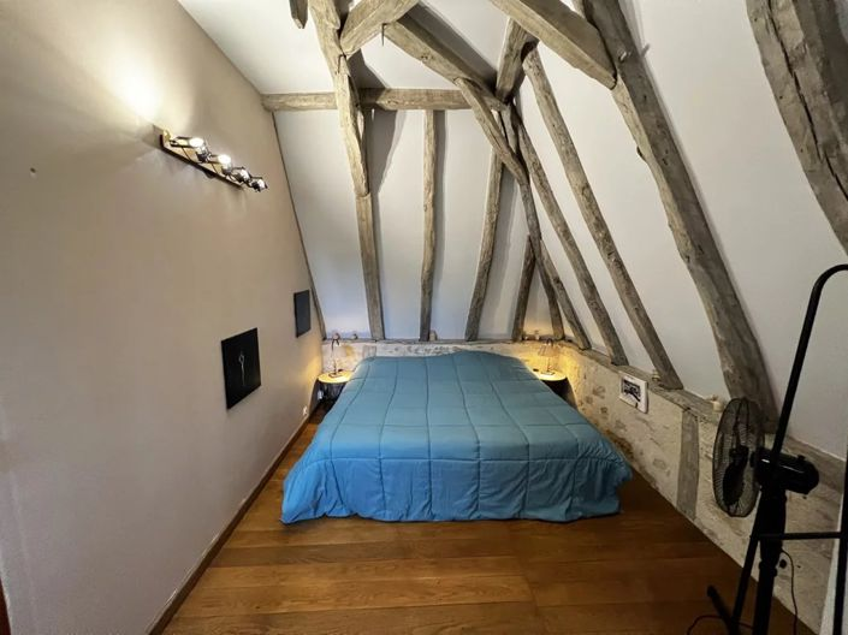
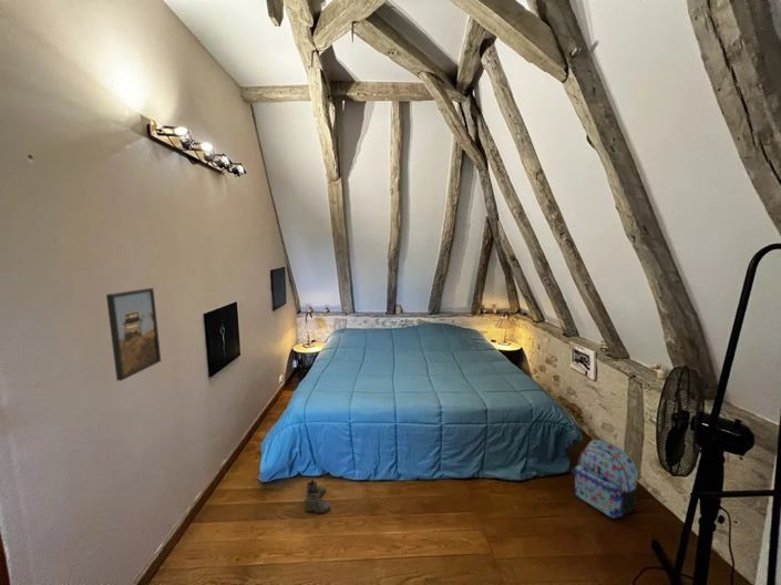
+ boots (317, 494)
+ backpack (604, 474)
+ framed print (136, 330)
